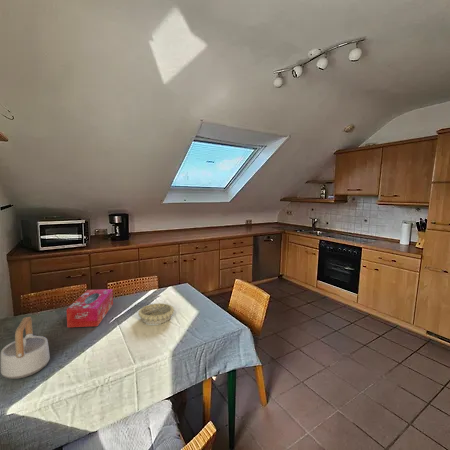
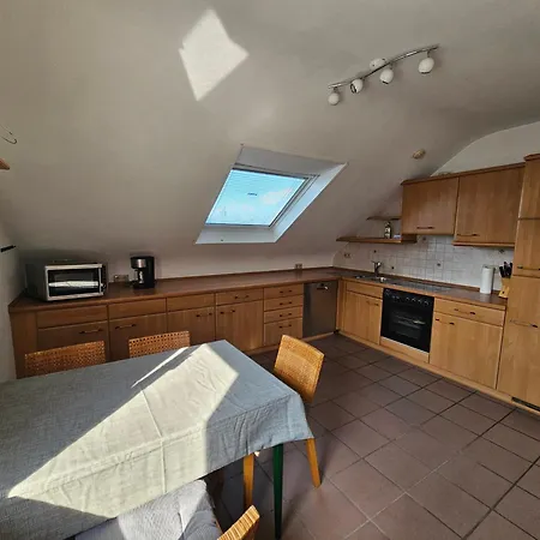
- teapot (26, 343)
- decorative bowl (156, 312)
- tissue box (92, 306)
